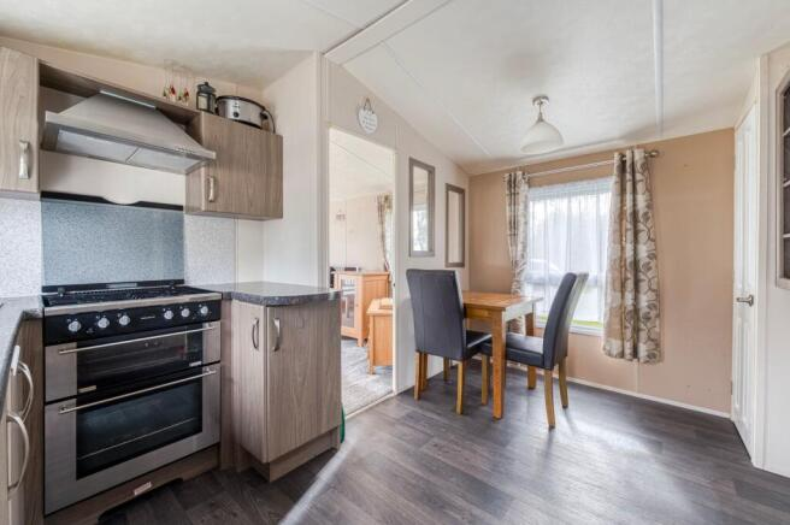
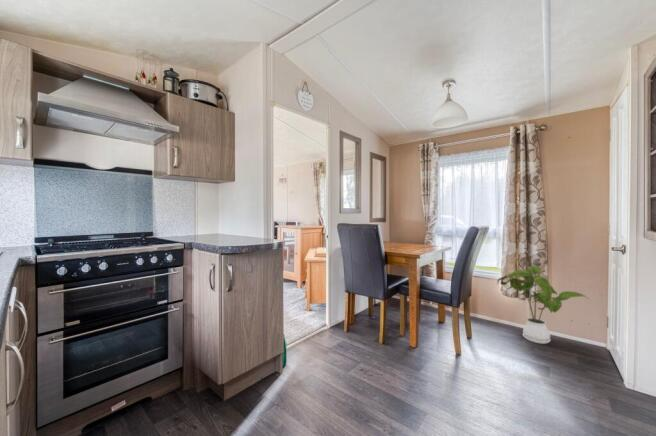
+ house plant (538, 308)
